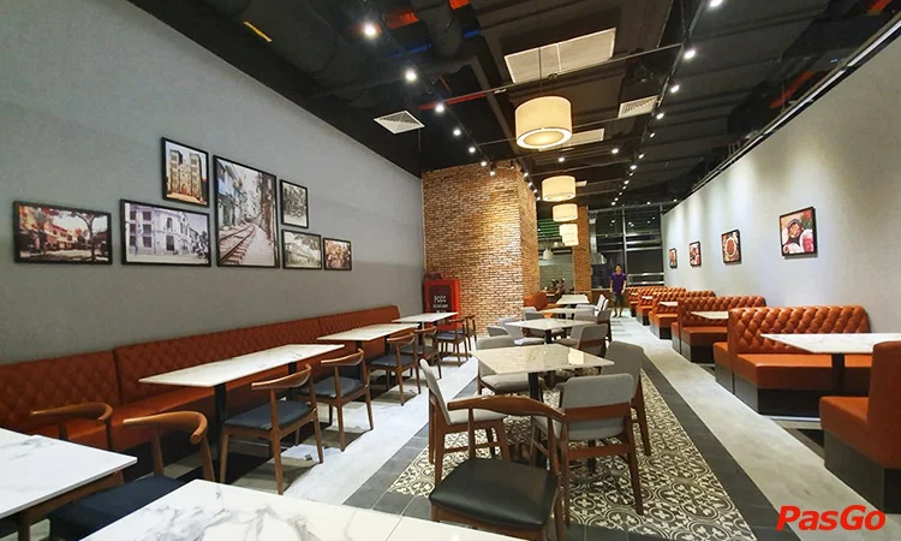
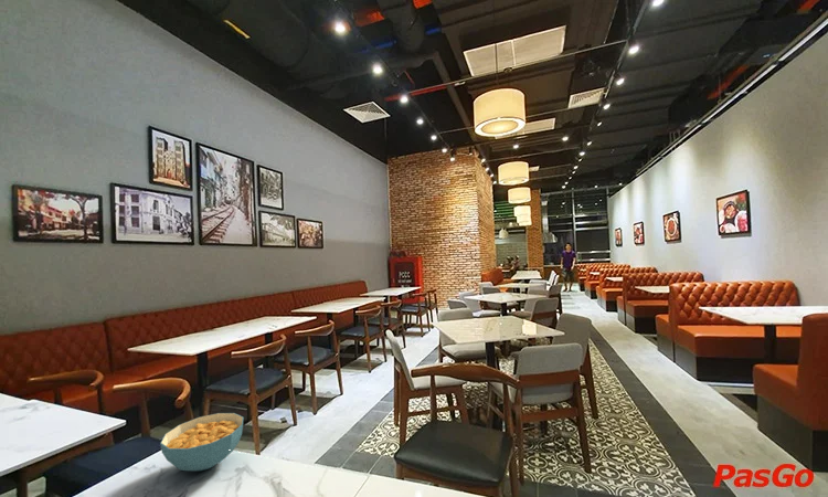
+ cereal bowl (204, 446)
